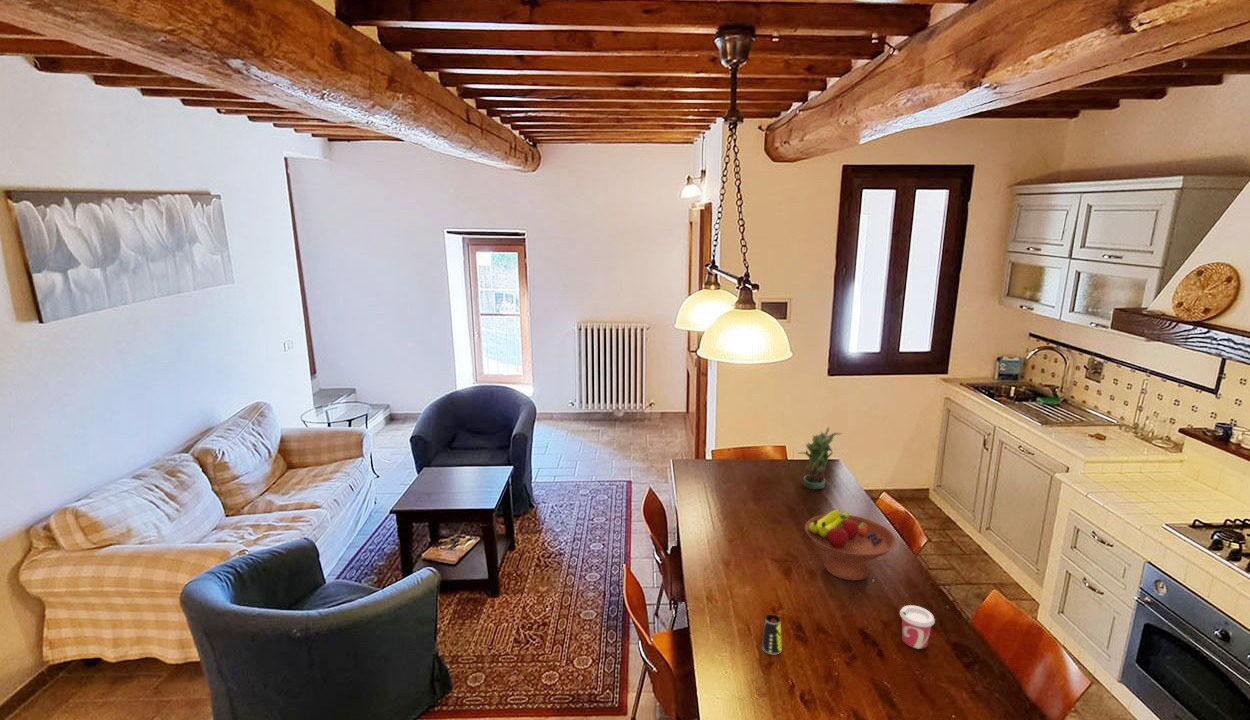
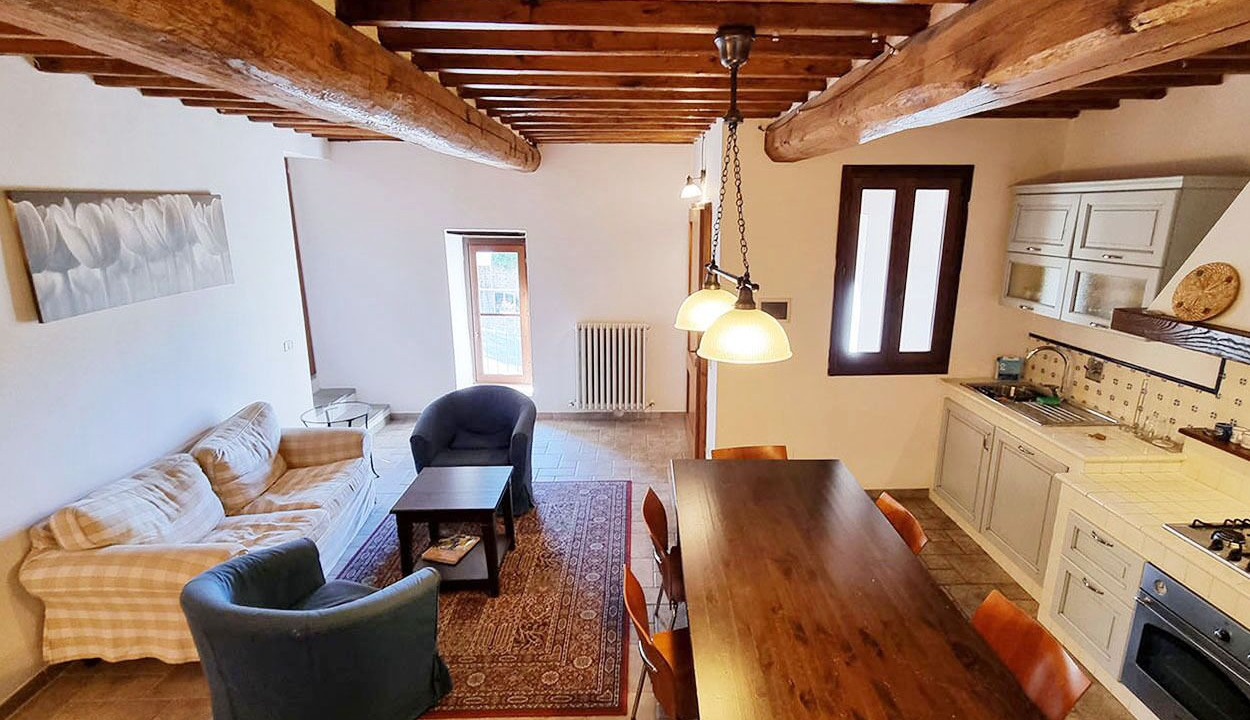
- cup (772, 633)
- fruit bowl (848, 544)
- cup (915, 627)
- potted plant (820, 458)
